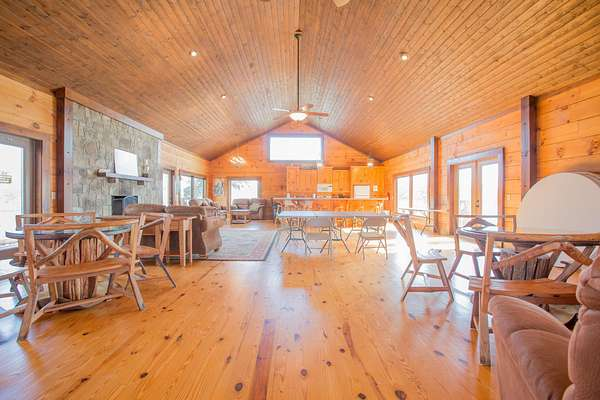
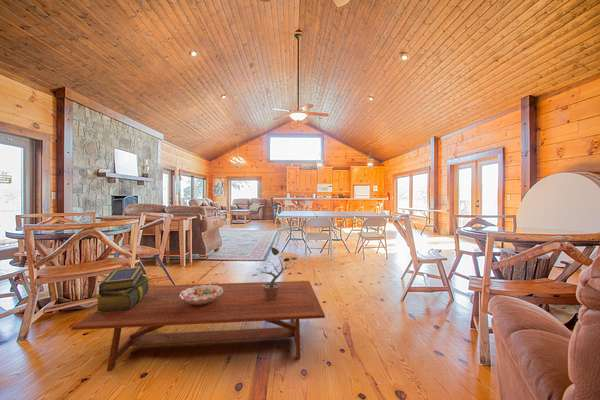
+ stack of books (124, 287)
+ decorative bowl (201, 295)
+ coffee table (216, 319)
+ potted plant (273, 273)
